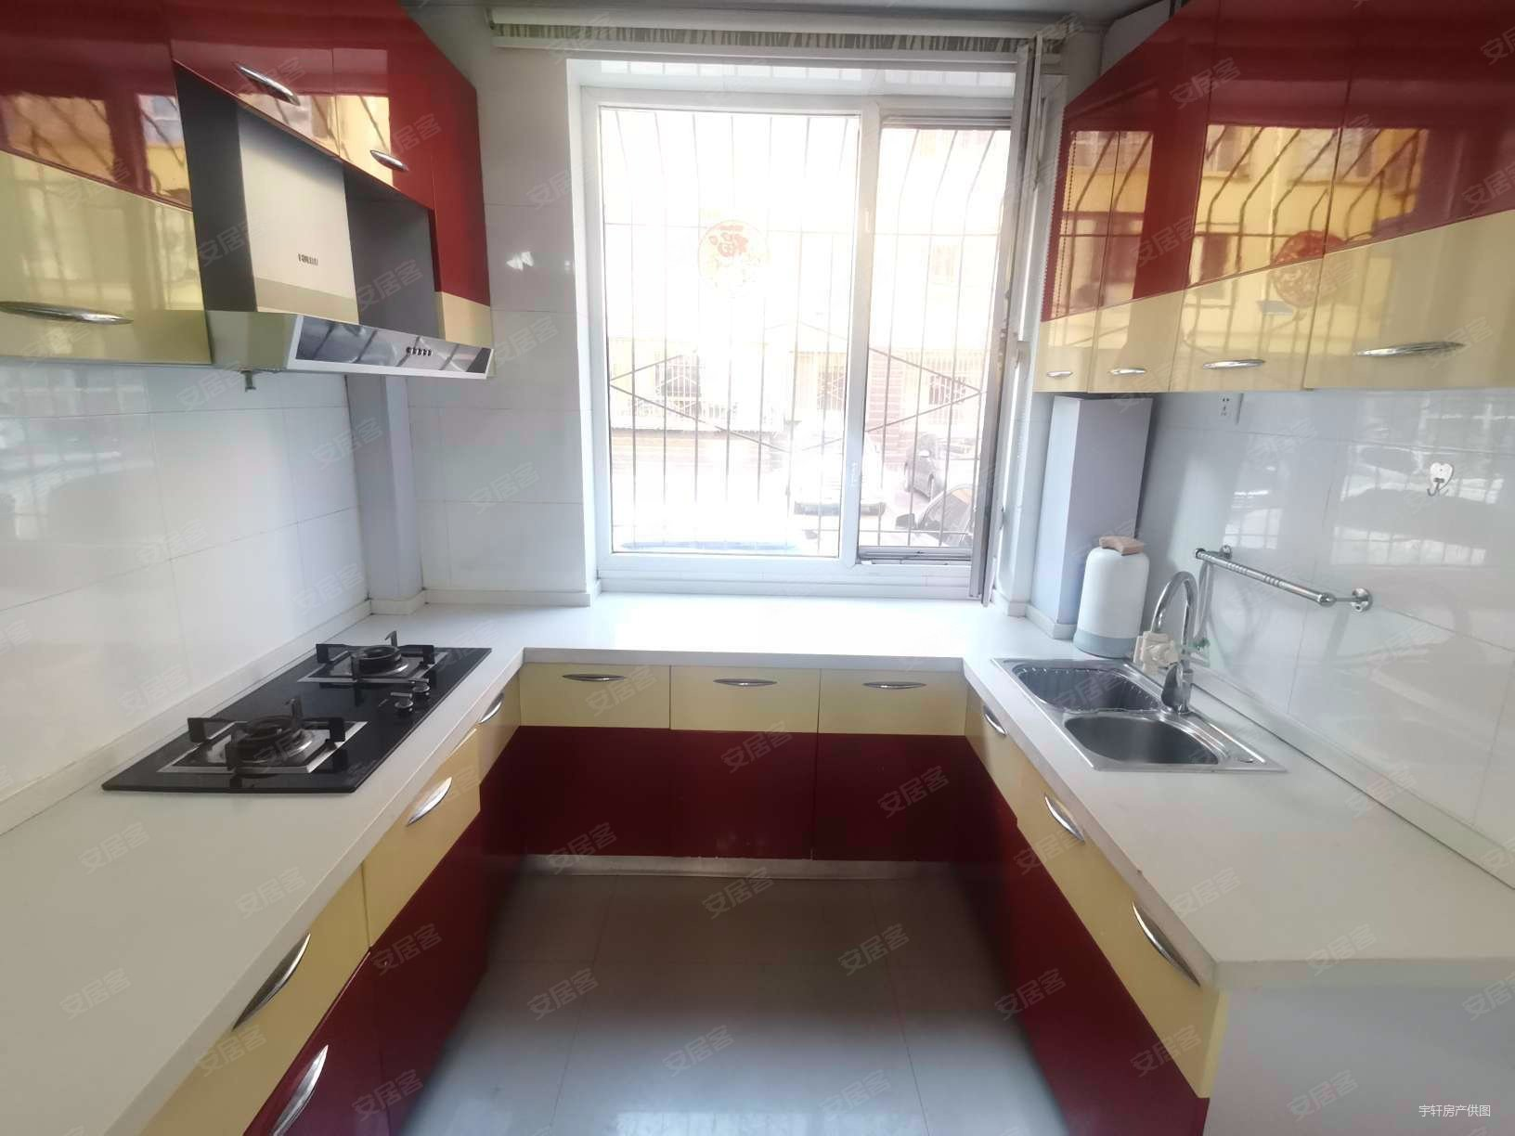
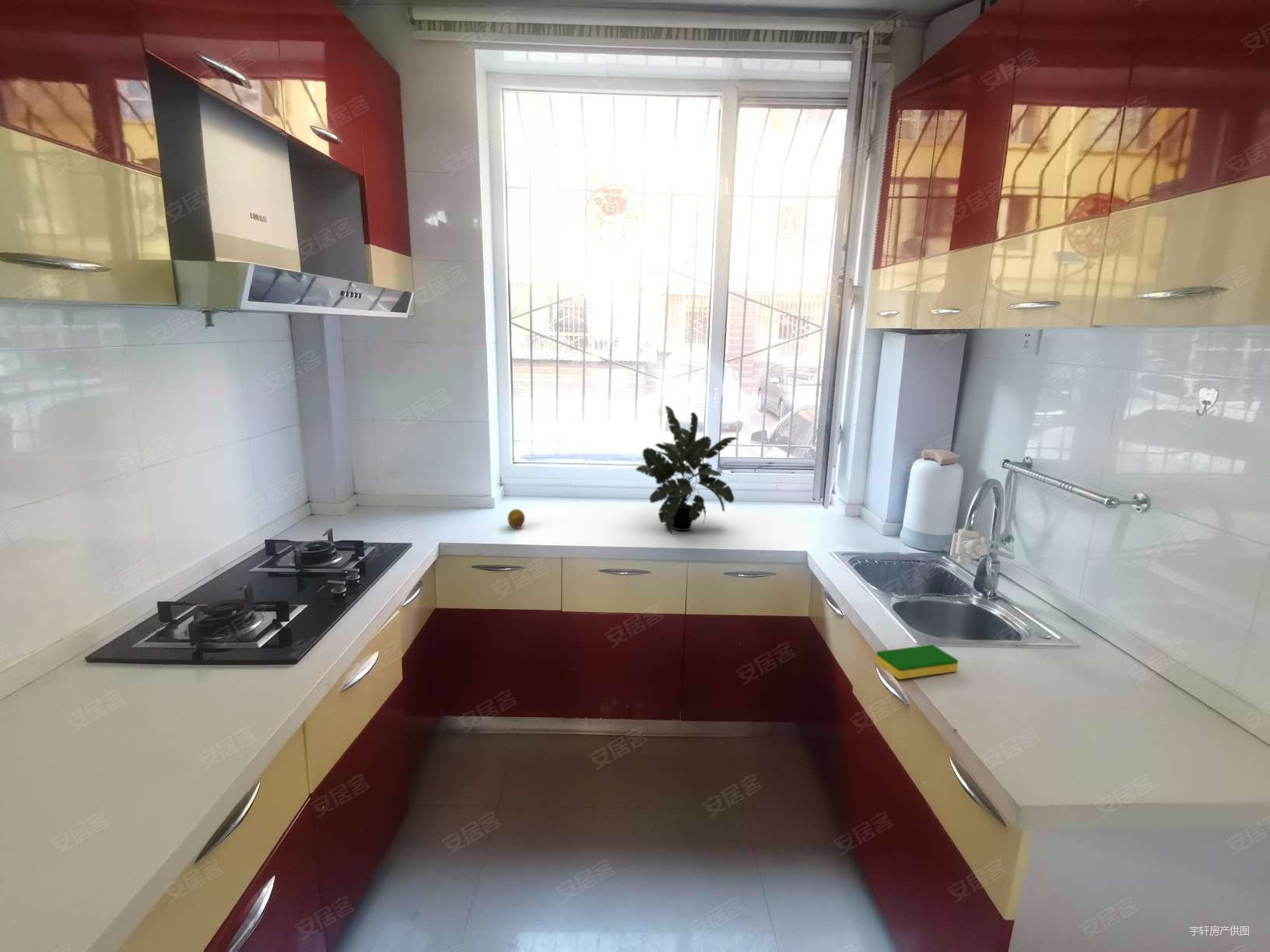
+ dish sponge (916, 661)
+ potted plant (686, 468)
+ fruit (516, 518)
